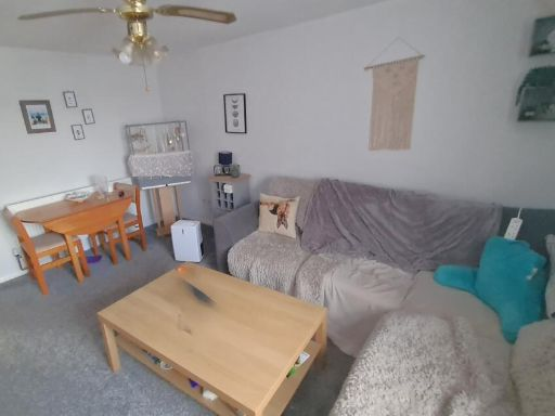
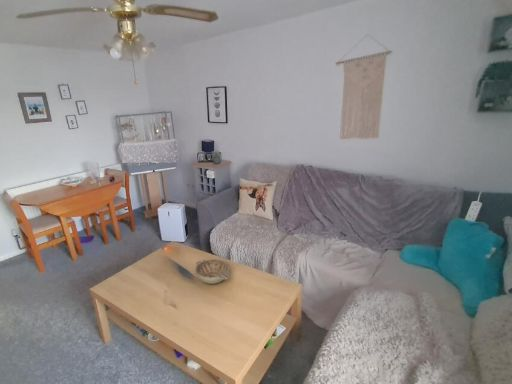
+ decorative bowl (212, 273)
